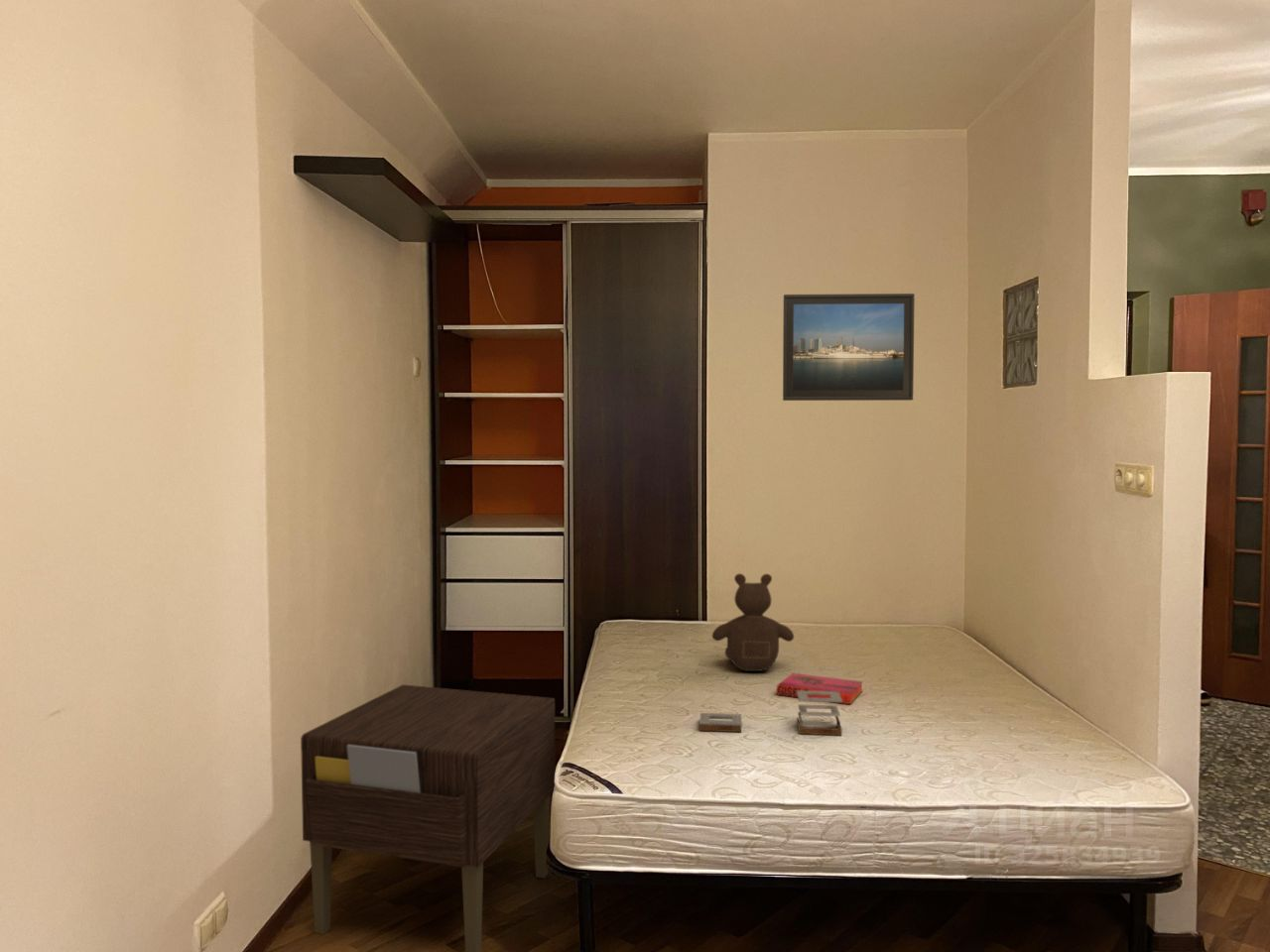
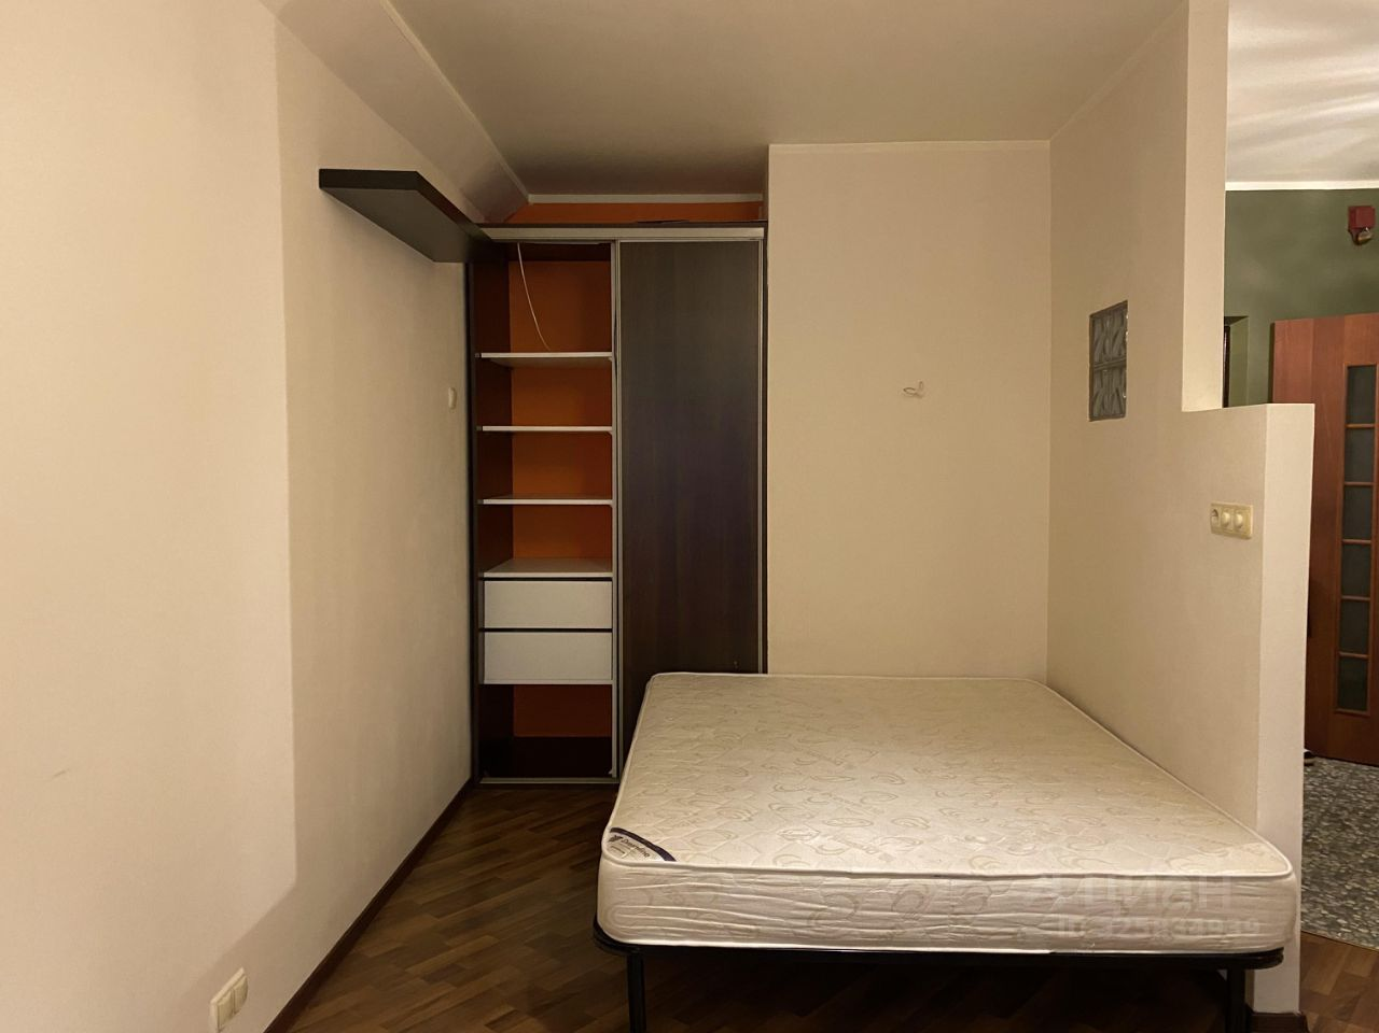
- hardback book (820, 687)
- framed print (847, 347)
- tray (797, 717)
- nightstand (434, 810)
- teddy bear (751, 619)
